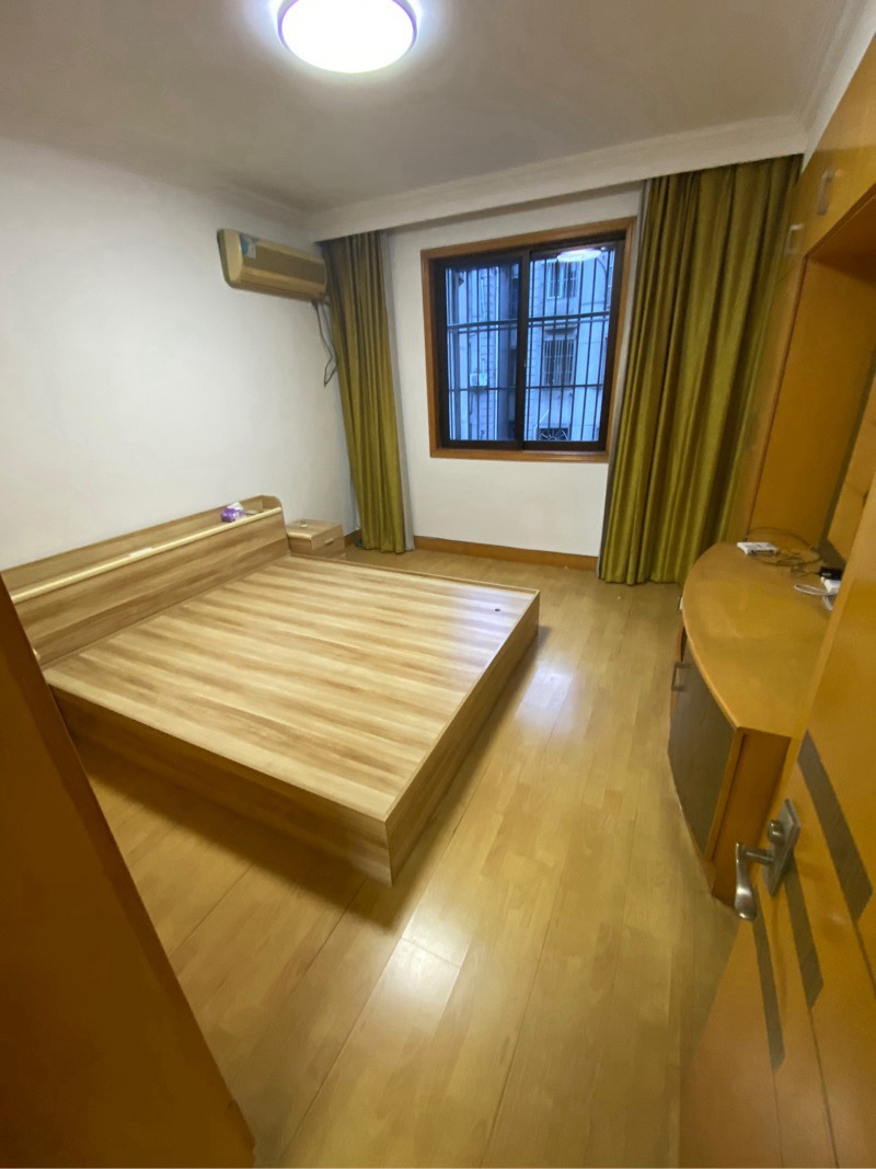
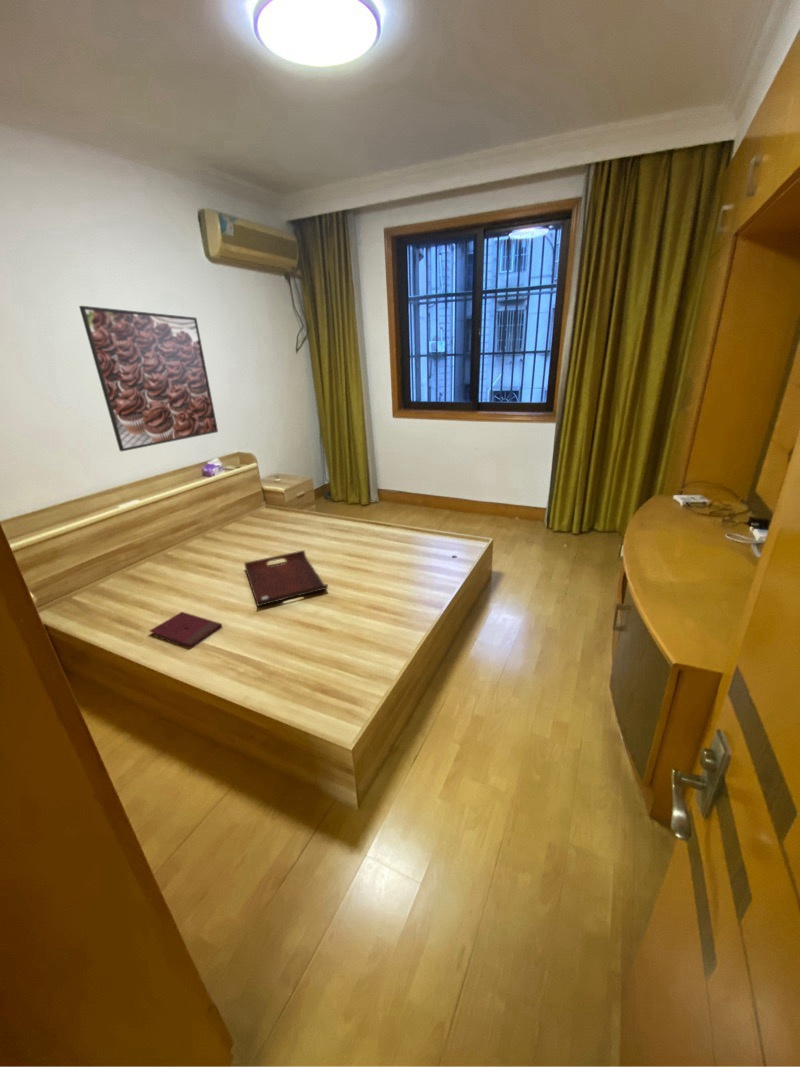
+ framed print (160, 379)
+ book (186, 629)
+ serving tray (284, 576)
